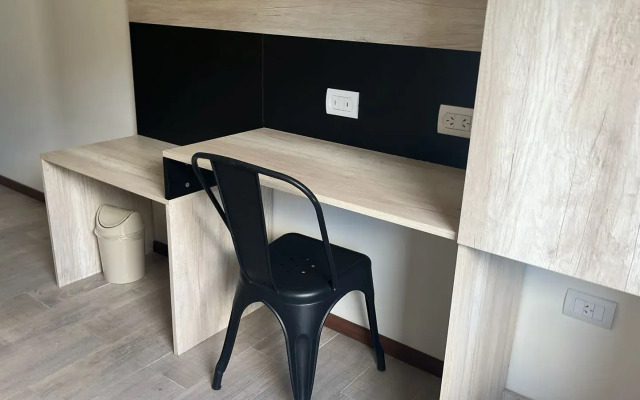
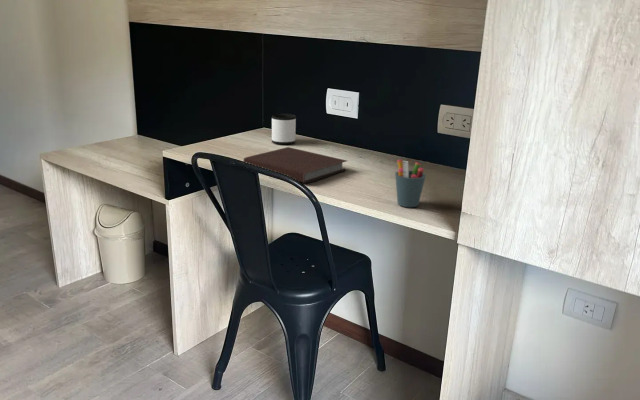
+ pen holder (409, 181)
+ notebook (295, 163)
+ mug (281, 127)
